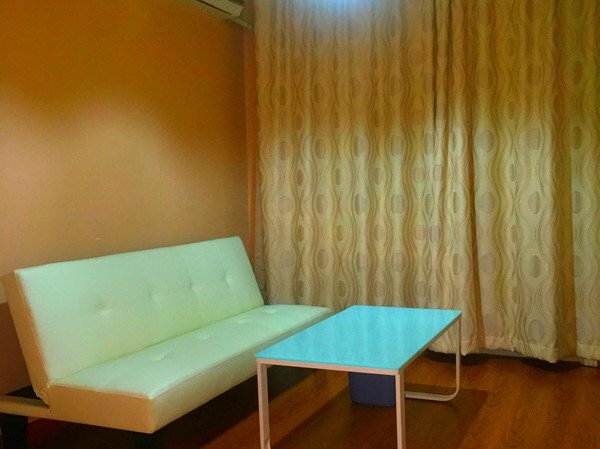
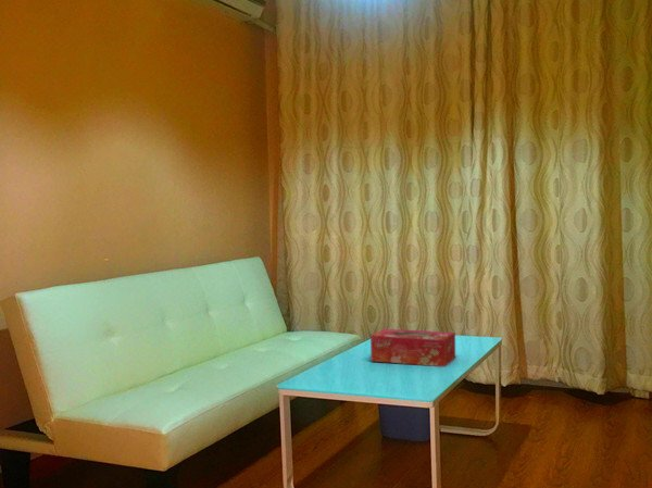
+ tissue box (413, 347)
